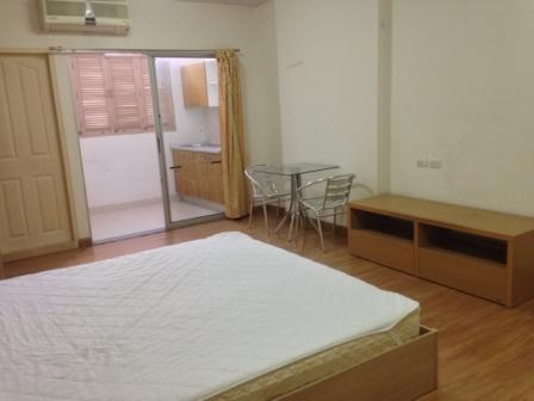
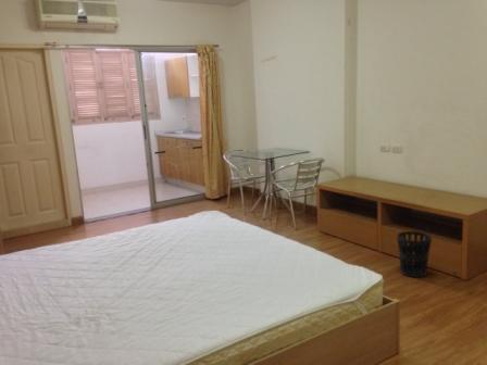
+ wastebasket (413, 254)
